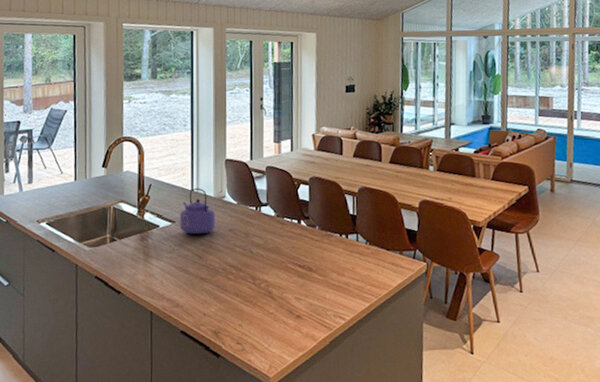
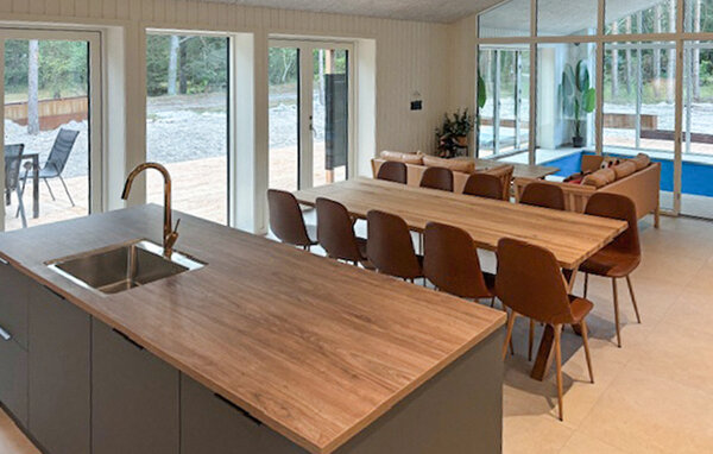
- kettle (195, 209)
